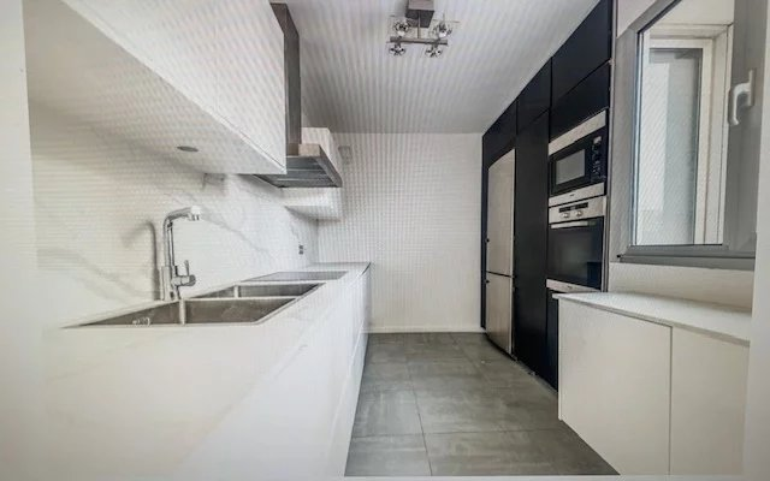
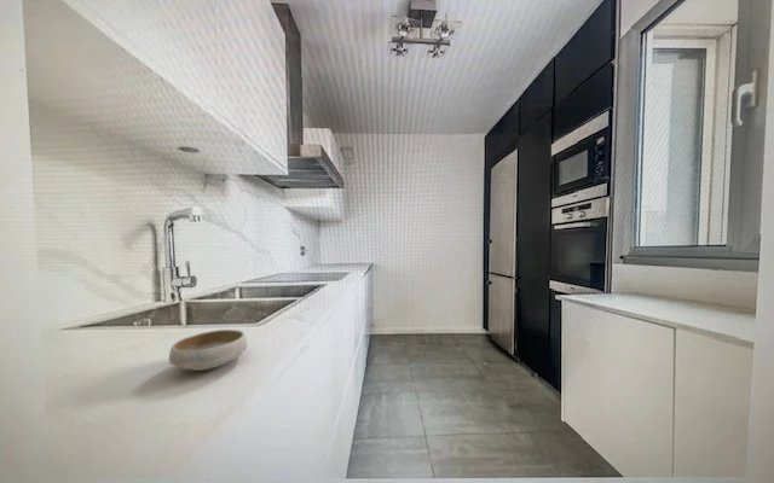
+ bowl (210, 350)
